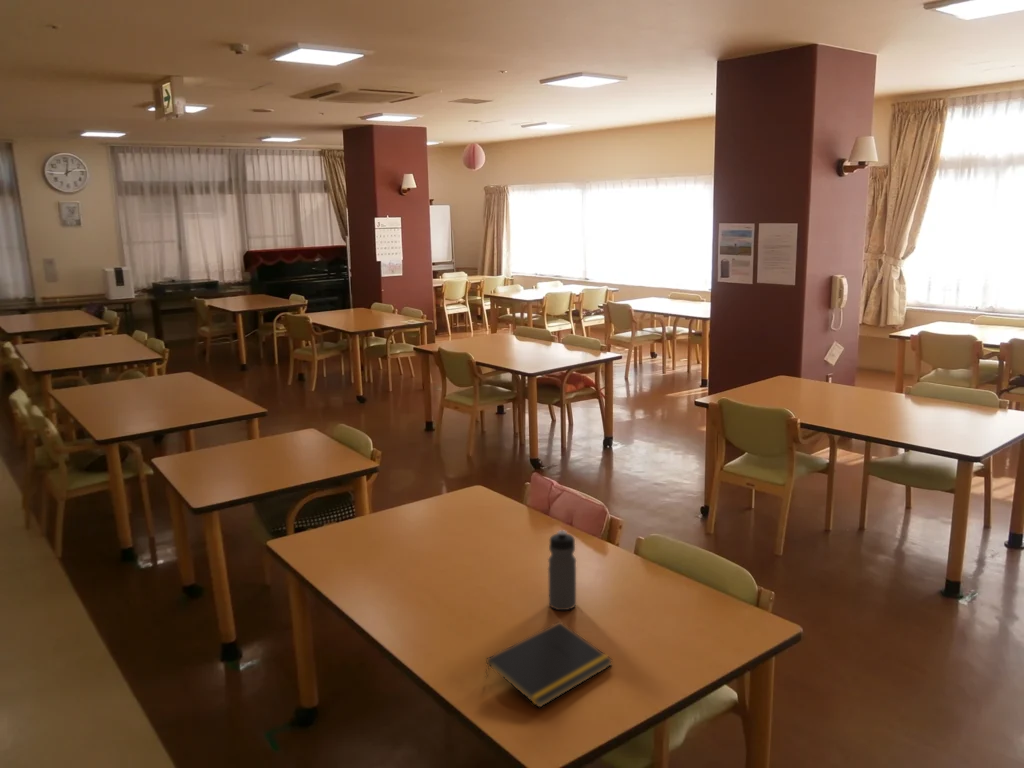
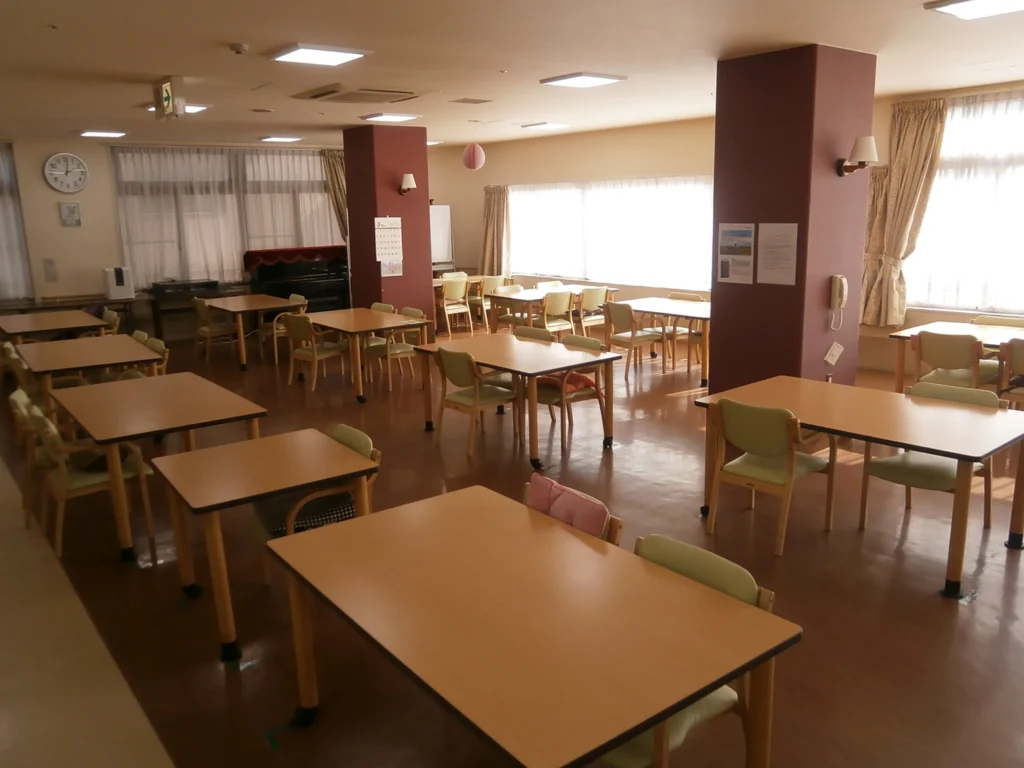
- water bottle (562, 568)
- notepad (550, 661)
